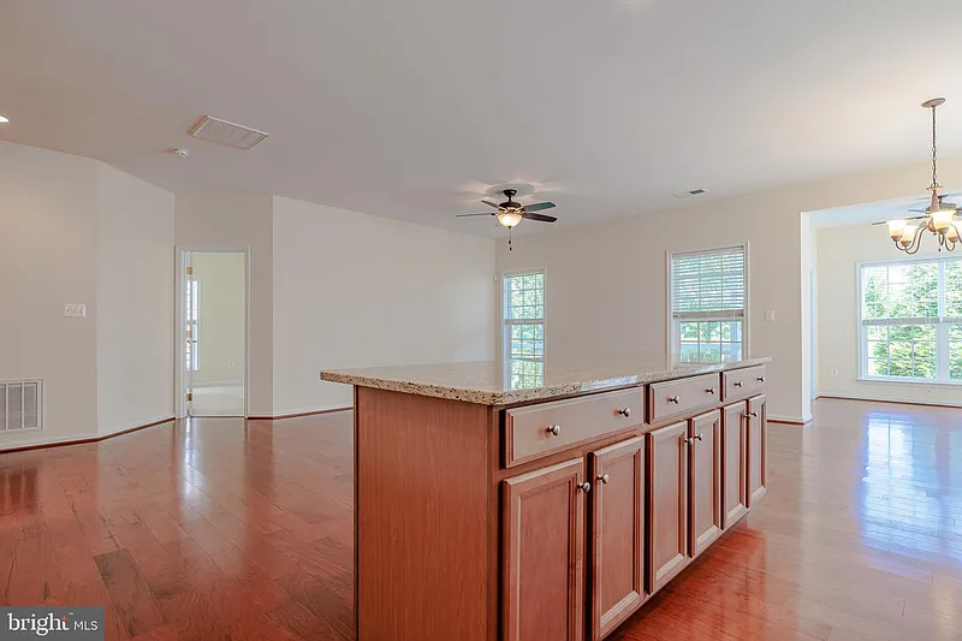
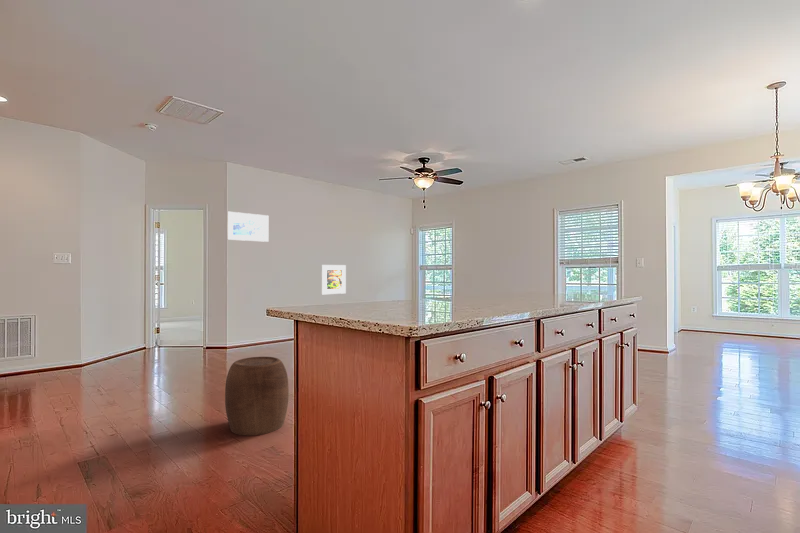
+ stool (257, 393)
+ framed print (334, 279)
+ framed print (248, 227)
